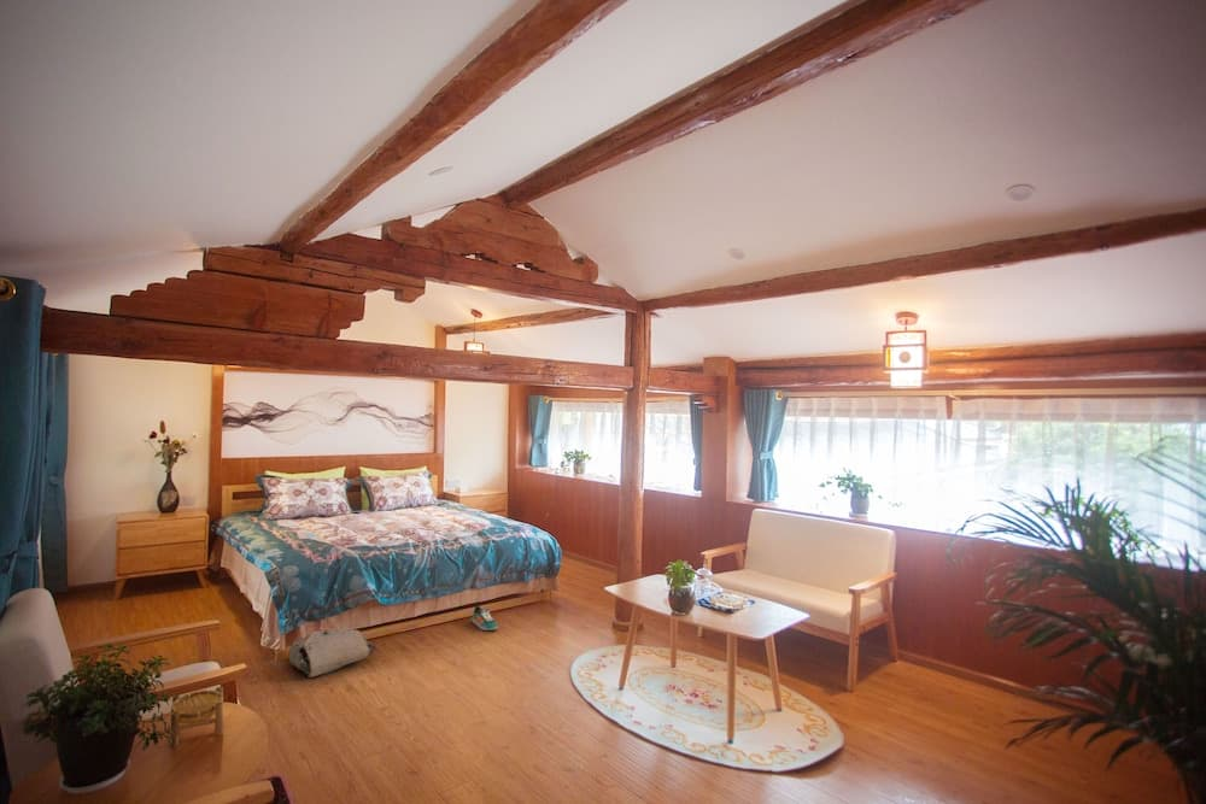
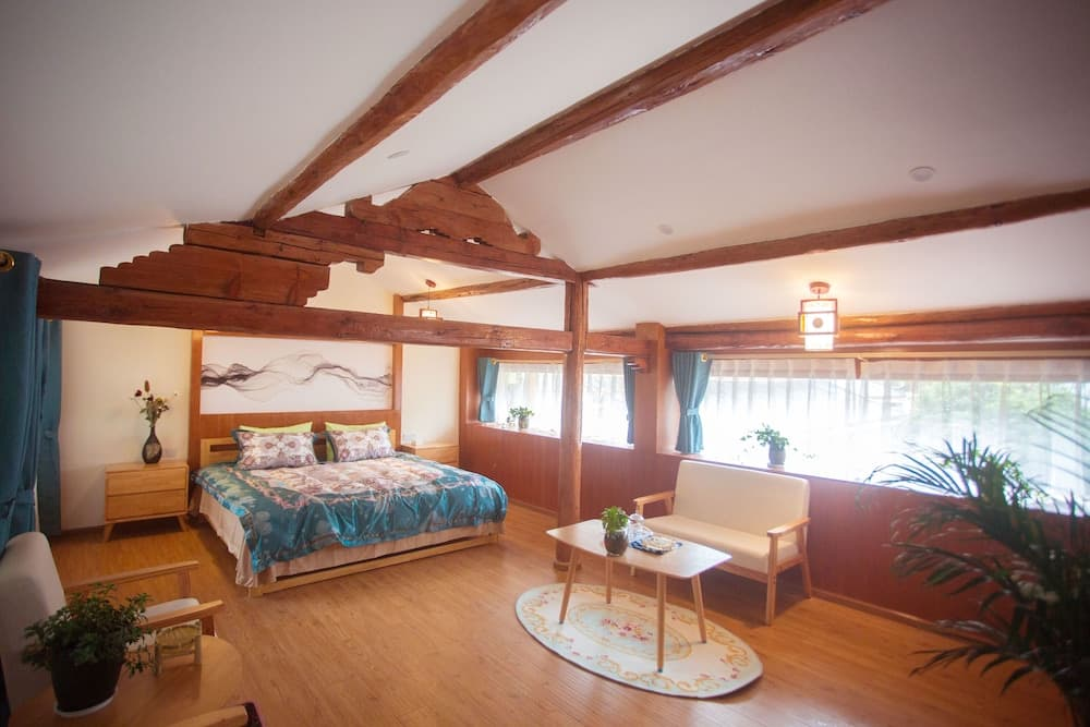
- bag (329, 644)
- sneaker (484, 617)
